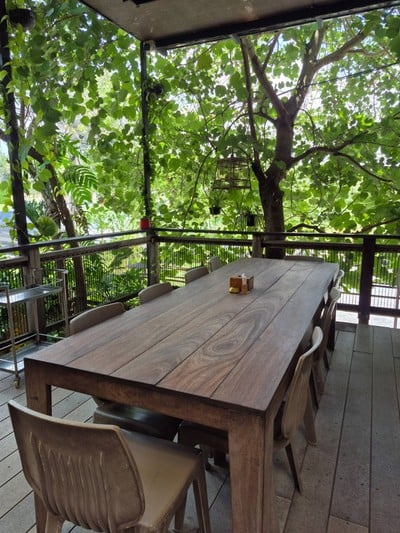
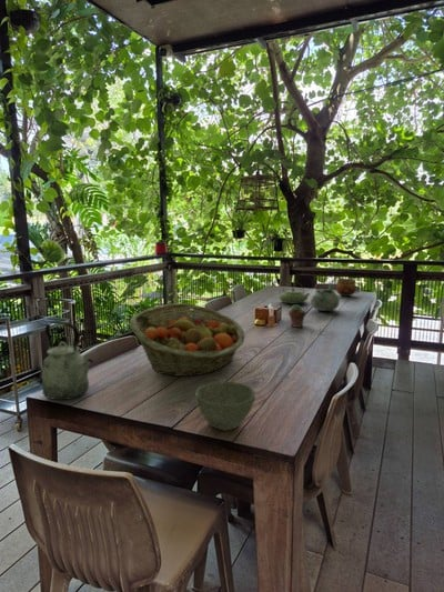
+ potted succulent (296, 315)
+ fruit basket (189, 337)
+ decorative bowl (324, 298)
+ kettle (70, 360)
+ teapot (294, 291)
+ bowl (345, 287)
+ bowl (225, 408)
